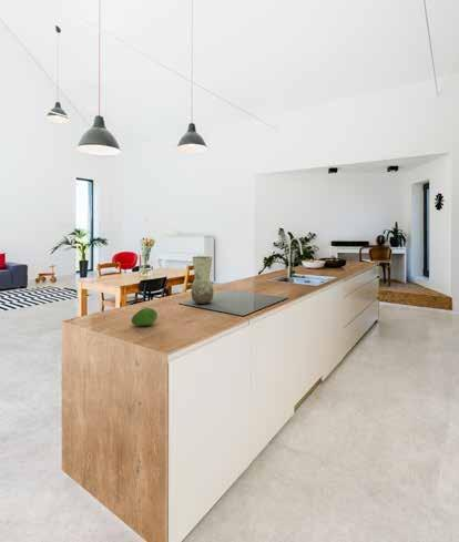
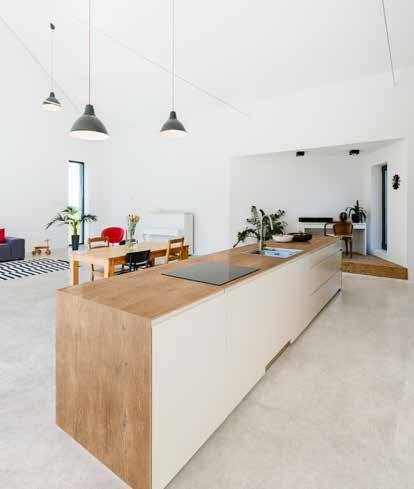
- fruit (144, 316)
- vase (202, 279)
